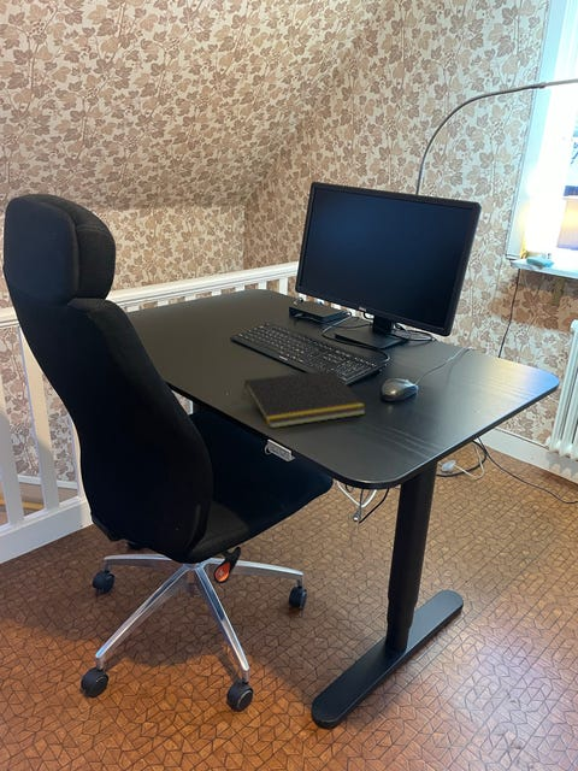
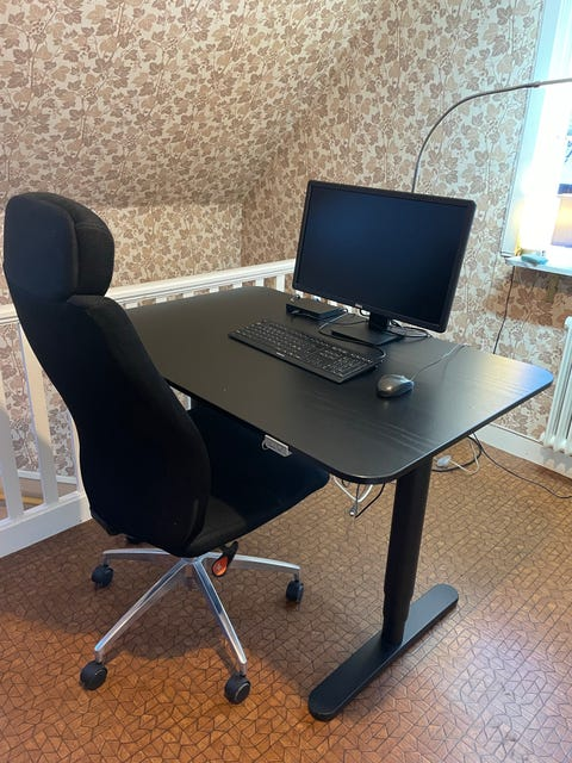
- notepad (305, 396)
